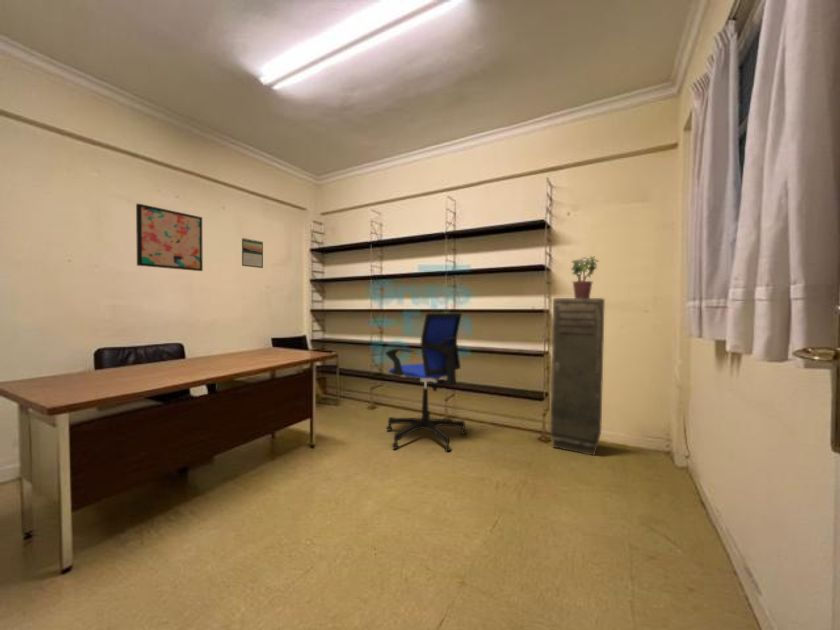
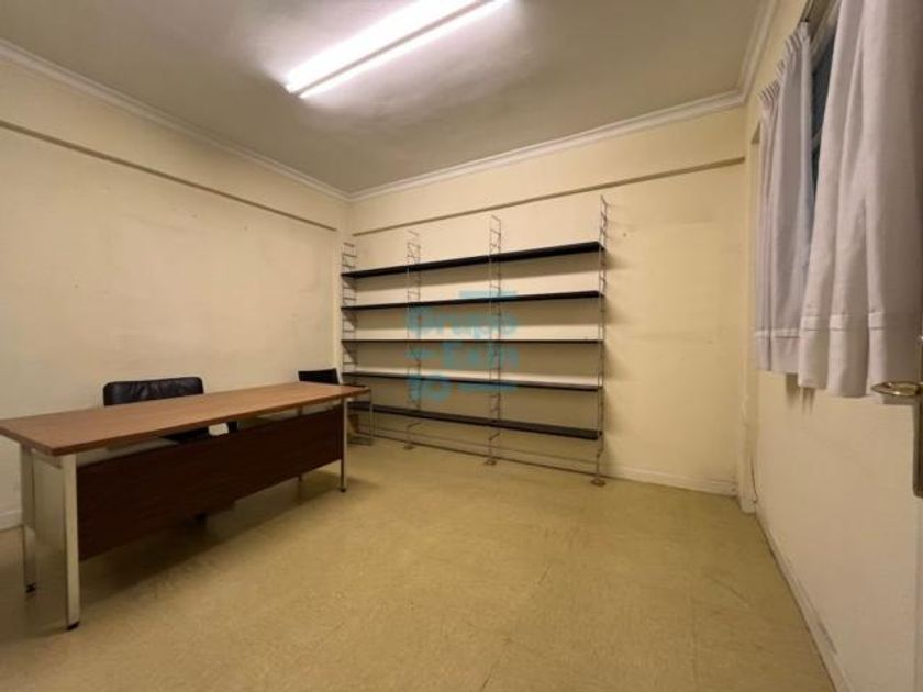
- calendar (252, 253)
- storage cabinet (577, 372)
- potted plant (584, 276)
- wall art (171, 239)
- office chair (423, 375)
